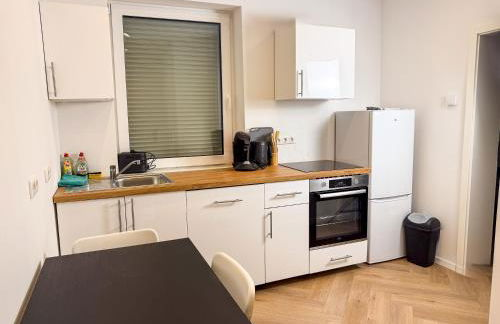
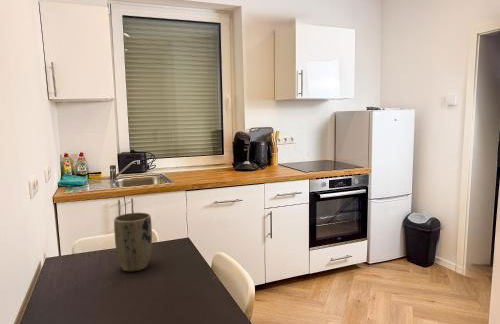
+ plant pot (134, 241)
